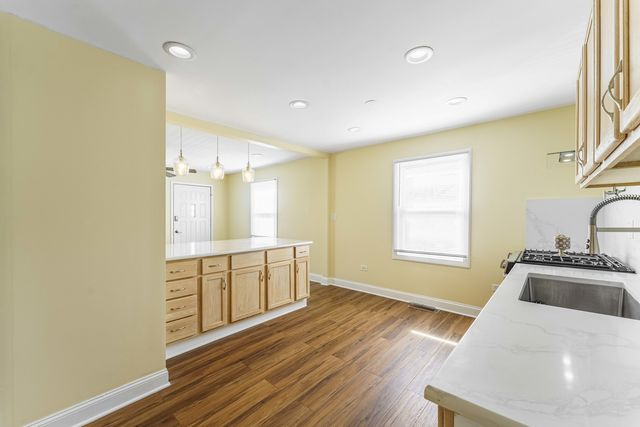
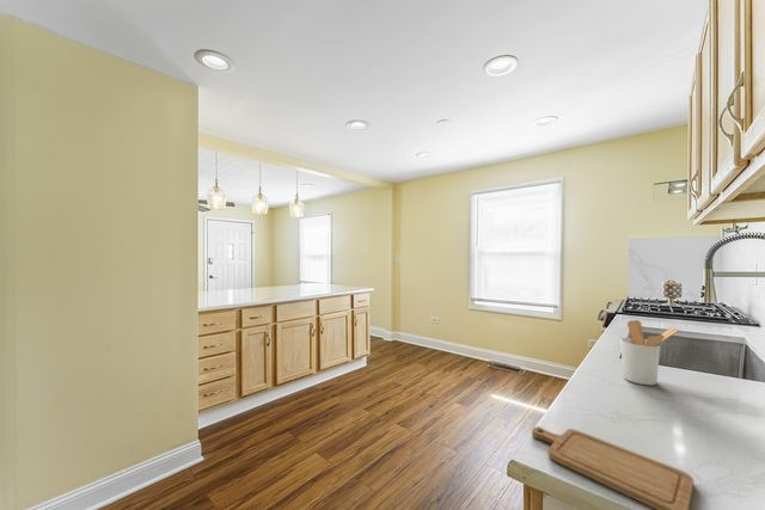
+ chopping board (599, 457)
+ utensil holder (649, 352)
